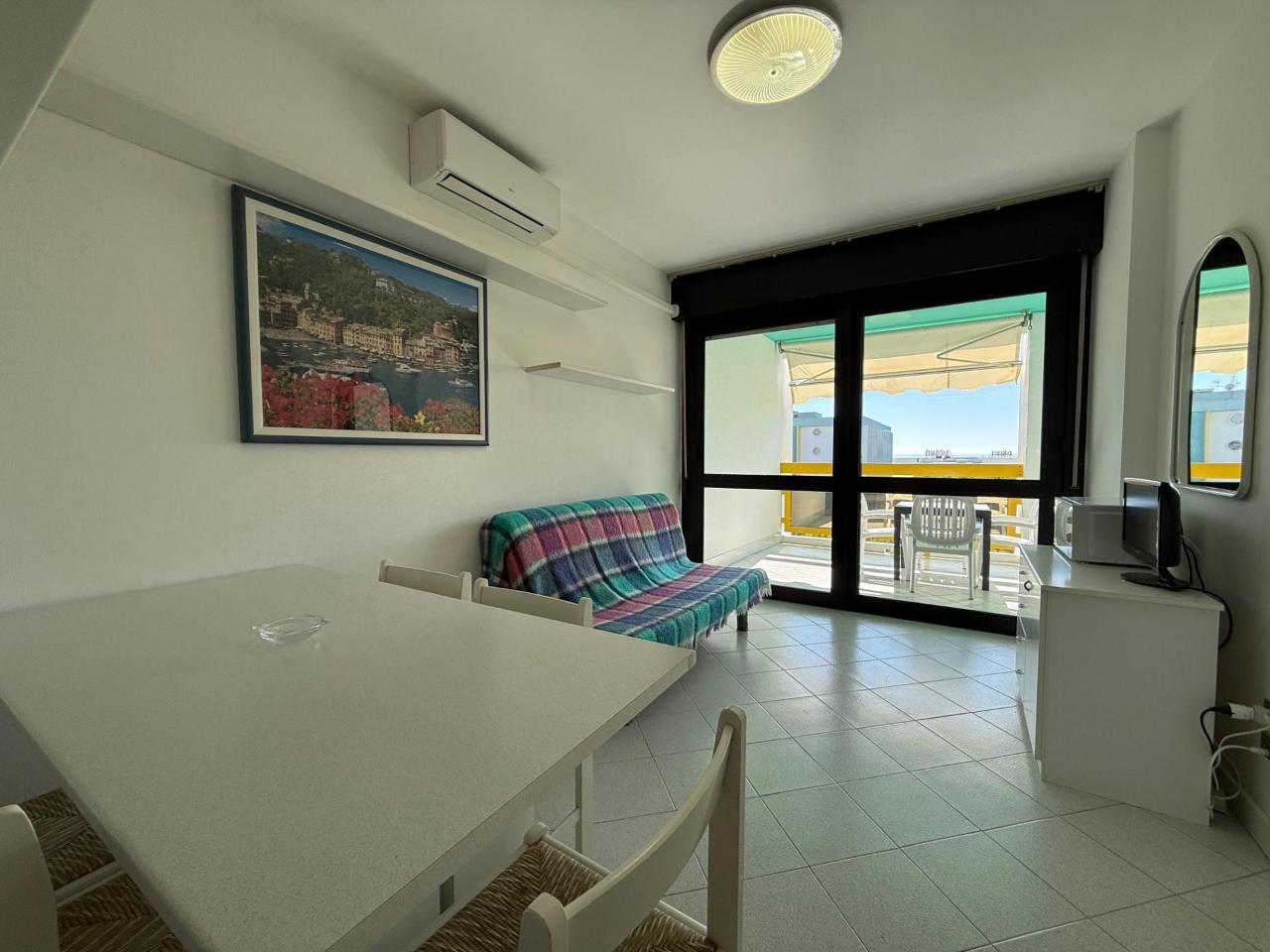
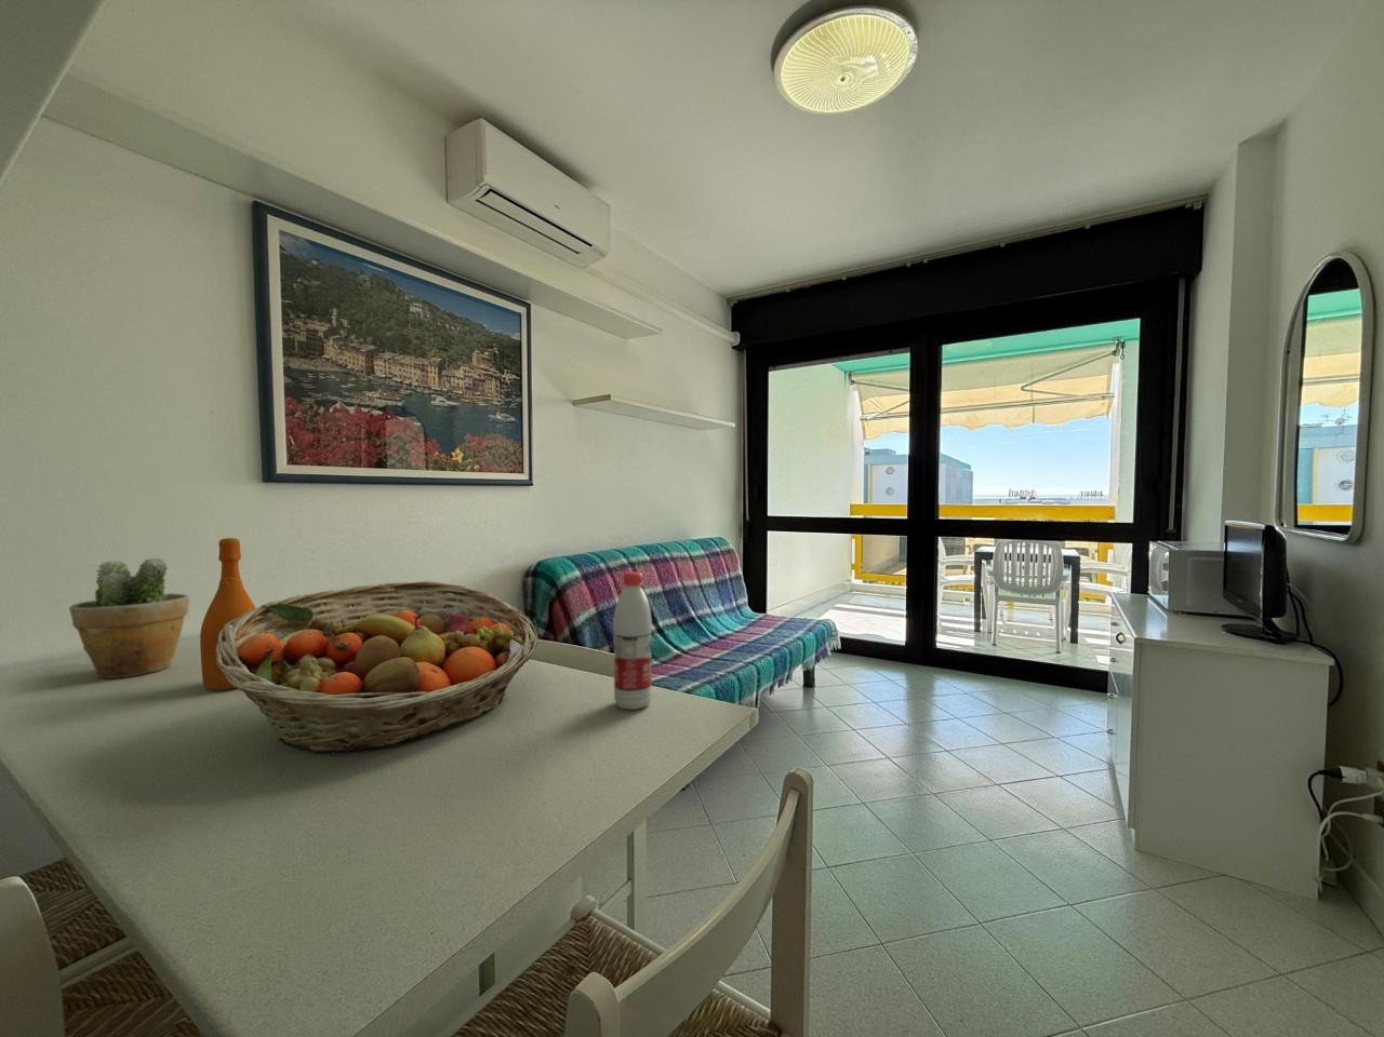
+ potted plant (133, 613)
+ fruit basket (398, 652)
+ wine bottle (231, 610)
+ water bottle (632, 638)
